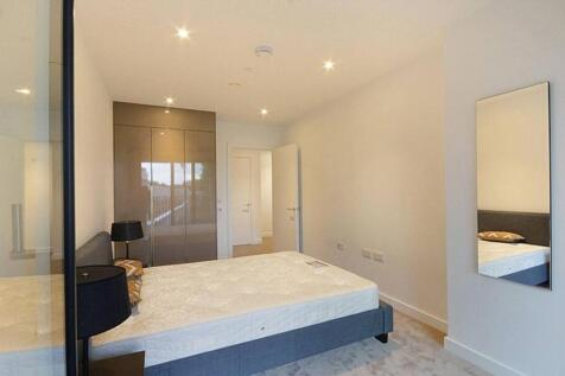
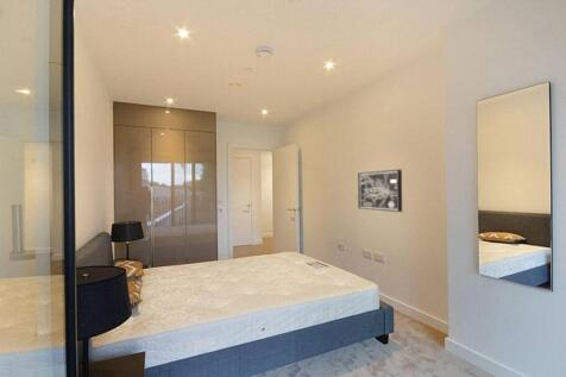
+ wall art (378, 190)
